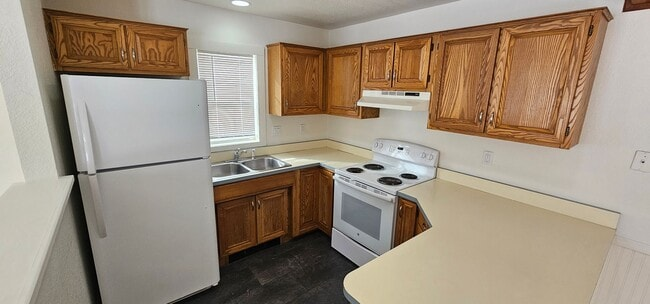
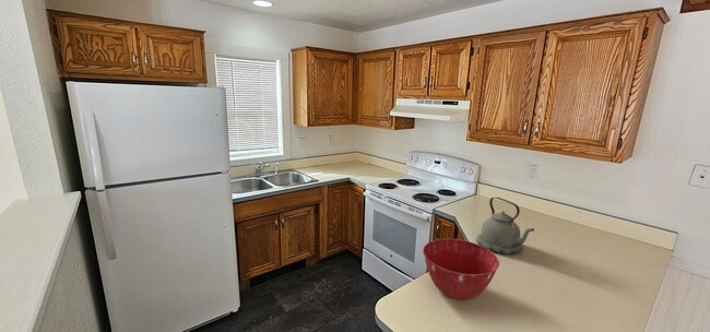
+ mixing bowl (458, 271)
+ kettle (505, 223)
